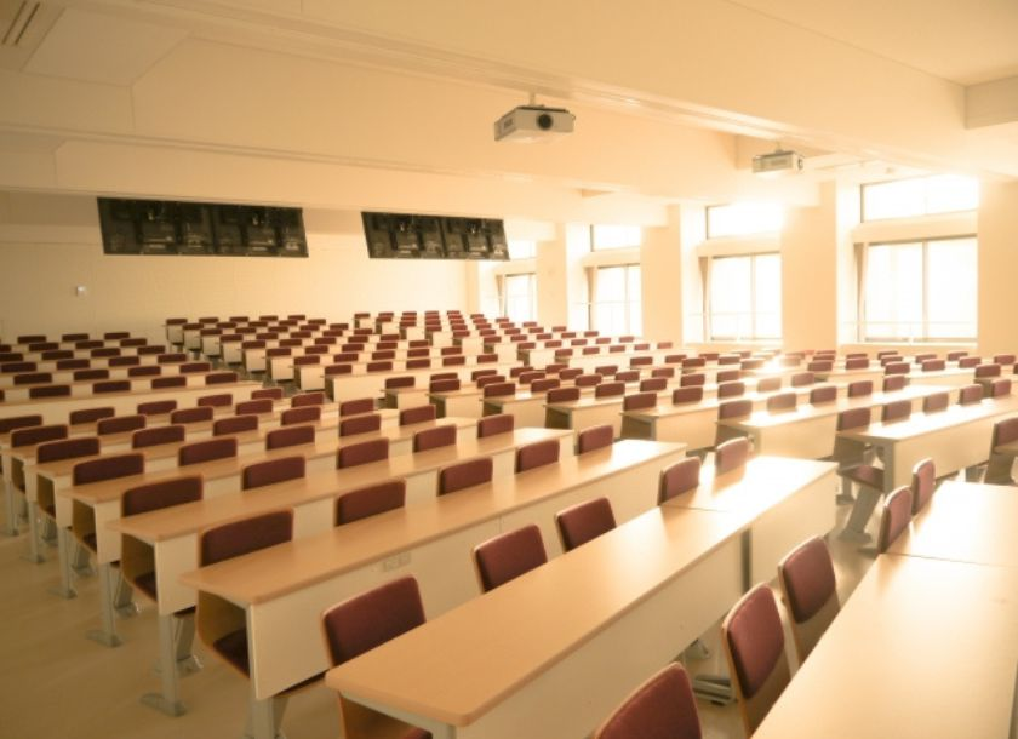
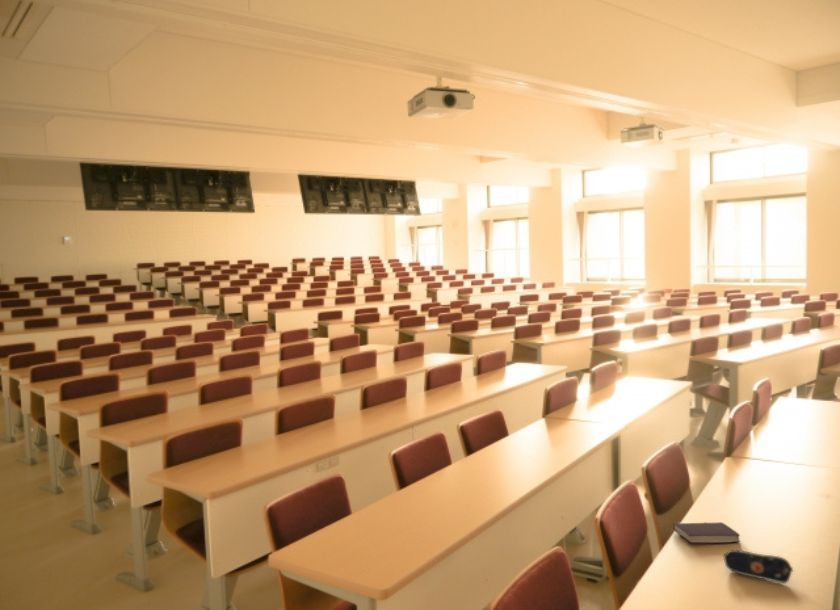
+ book (706, 531)
+ pencil case (757, 565)
